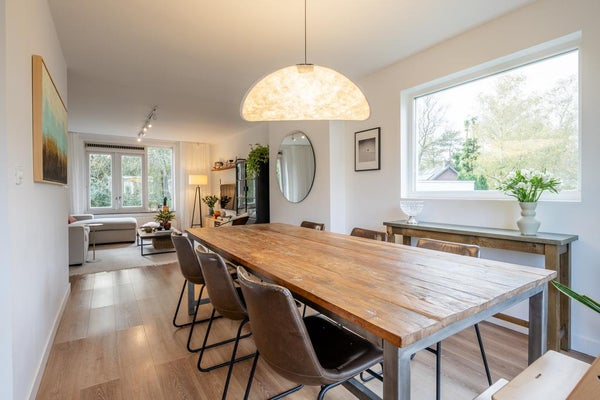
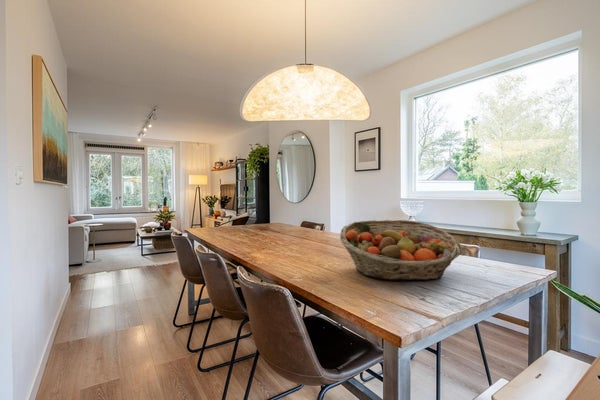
+ fruit basket (397, 247)
